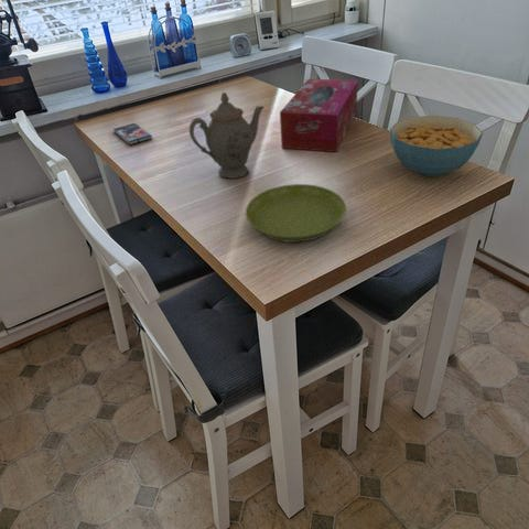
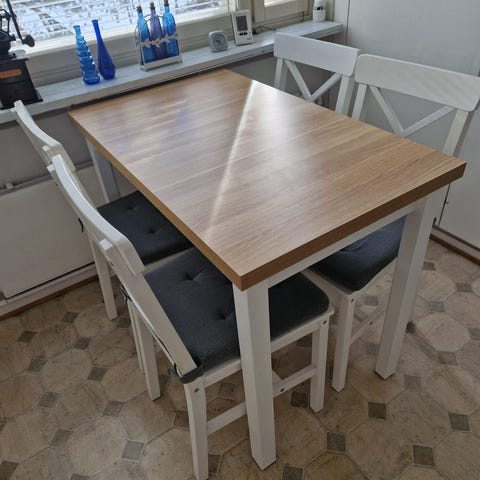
- cereal bowl (432, 151)
- tissue box (321, 112)
- chinaware (229, 133)
- smartphone (132, 132)
- saucer (295, 214)
